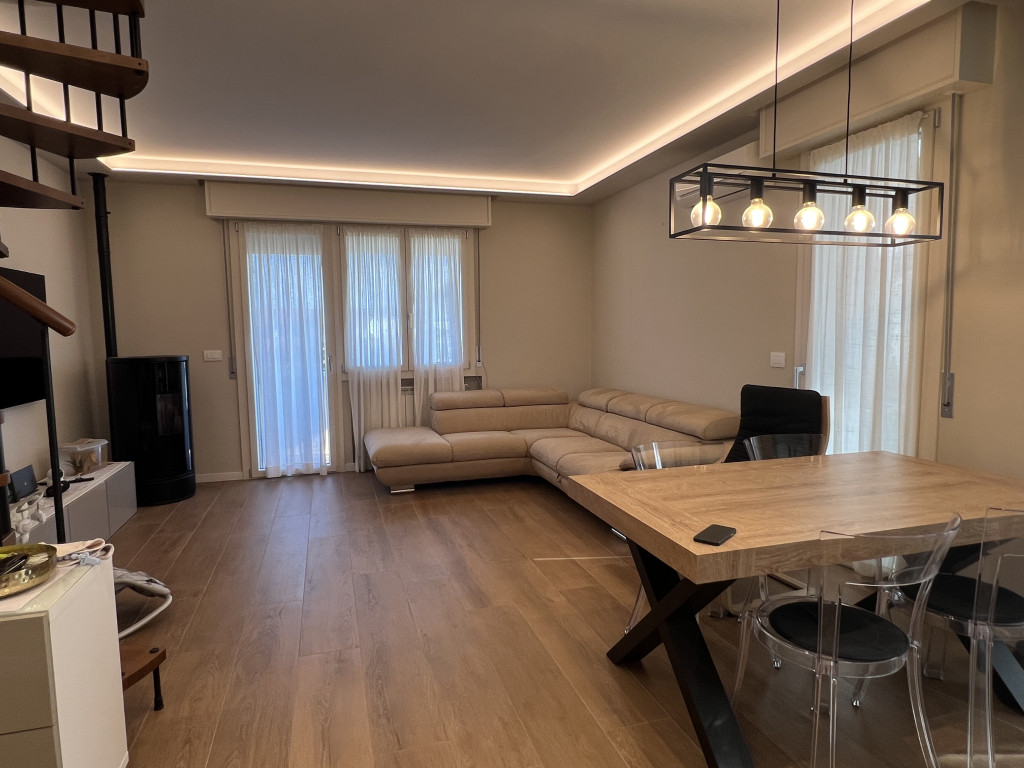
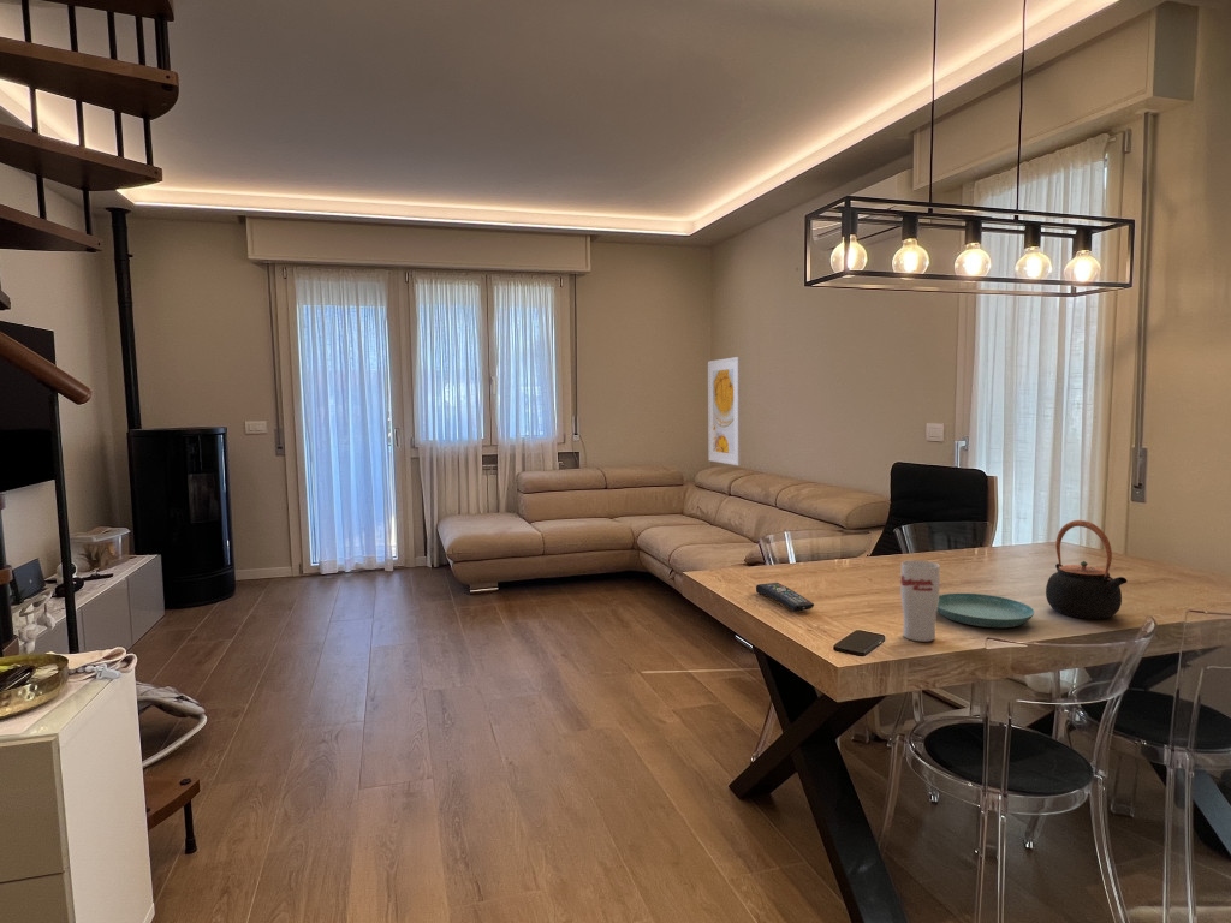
+ cup (920, 600)
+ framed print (722, 411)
+ remote control (783, 595)
+ saucer (981, 611)
+ teapot (1088, 567)
